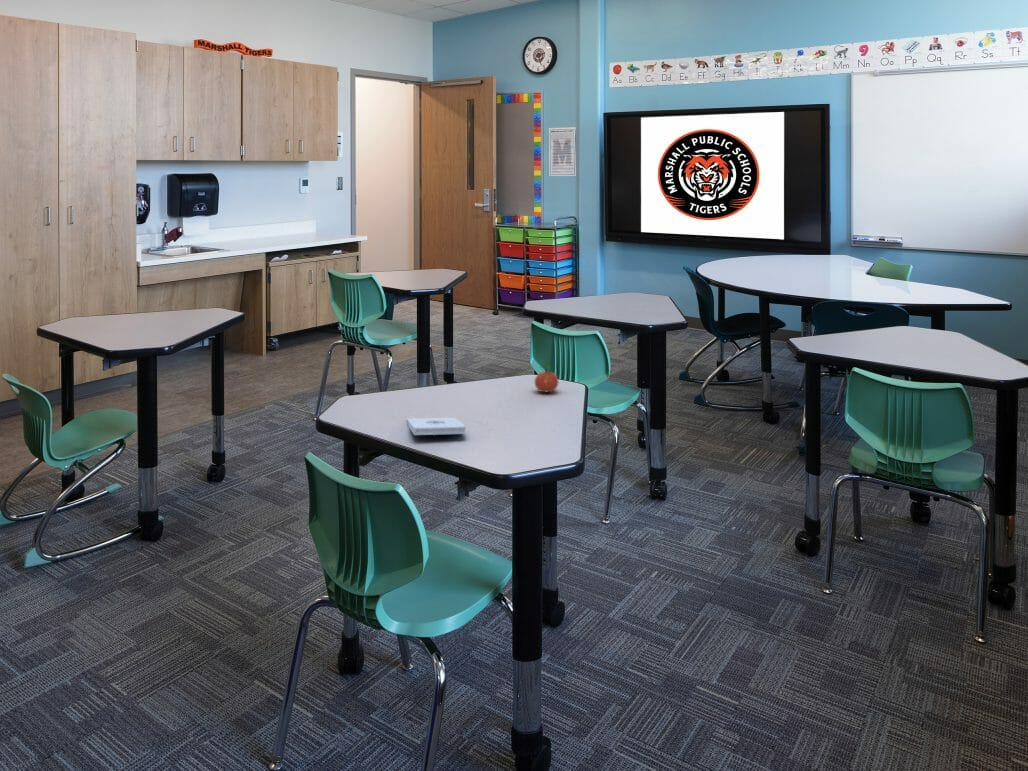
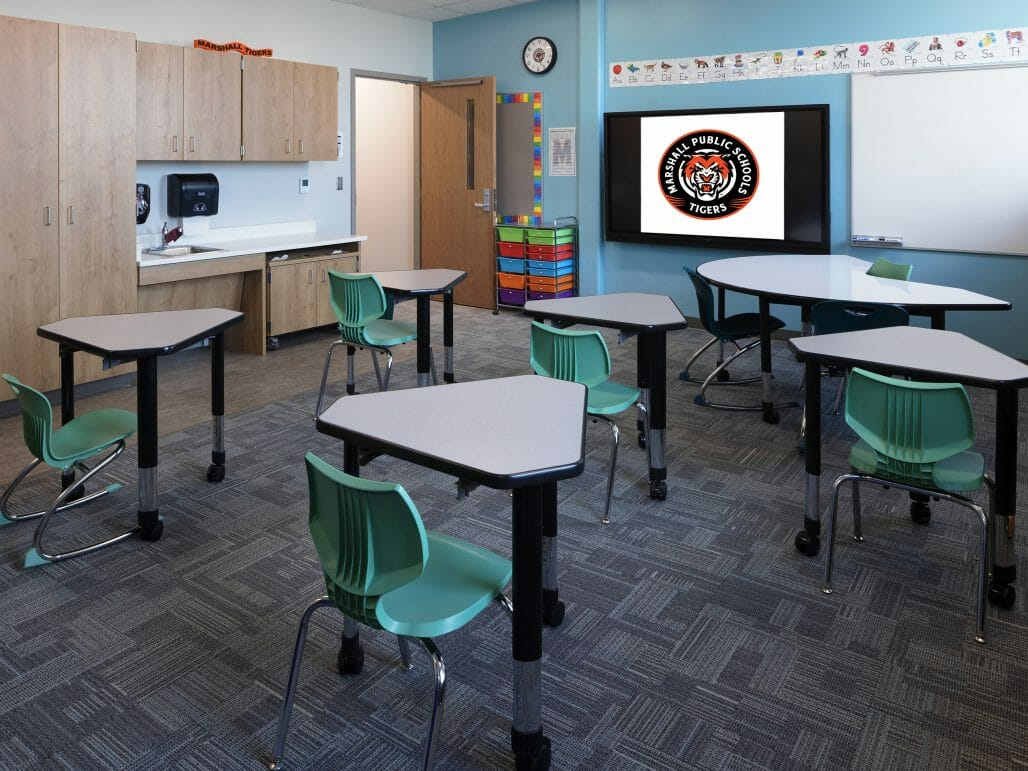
- notepad (435, 425)
- apple (546, 378)
